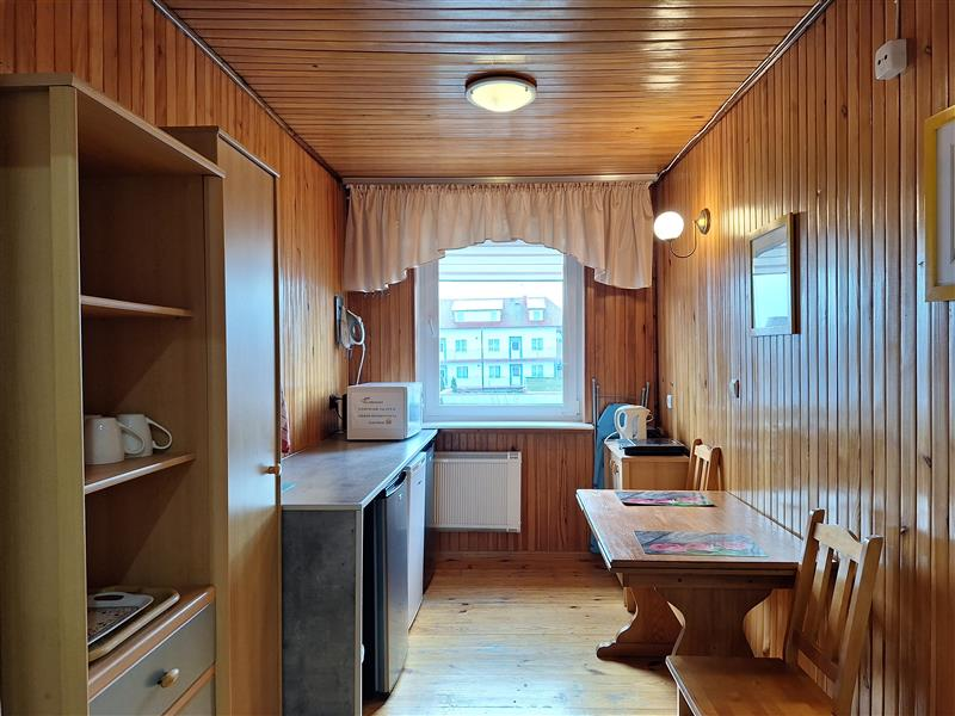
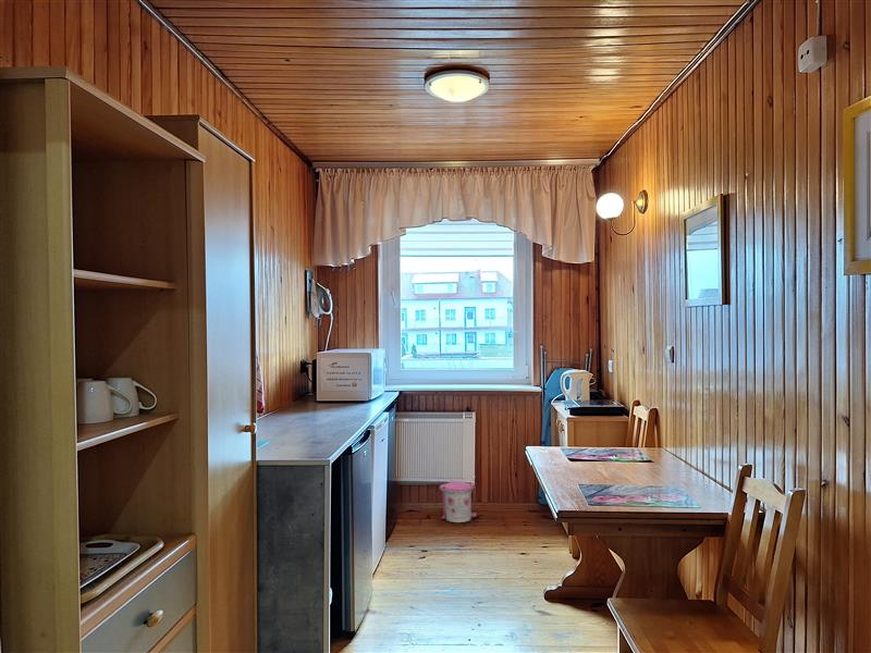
+ trash can (457, 501)
